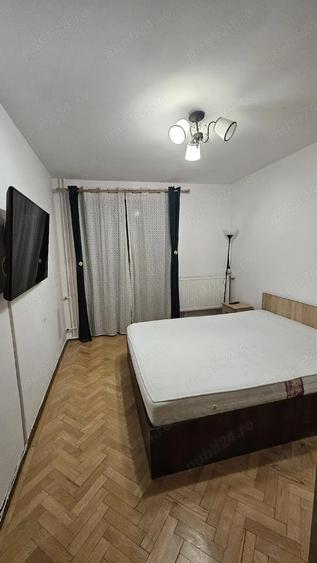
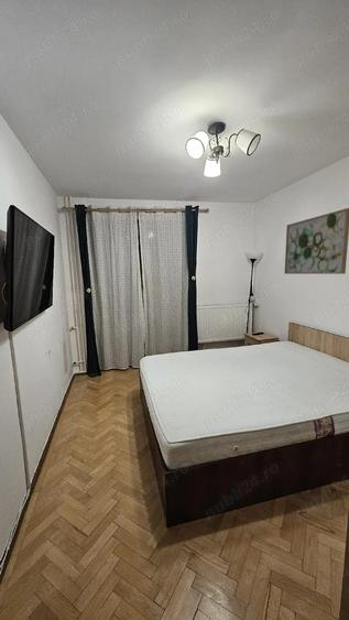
+ wall art (310, 246)
